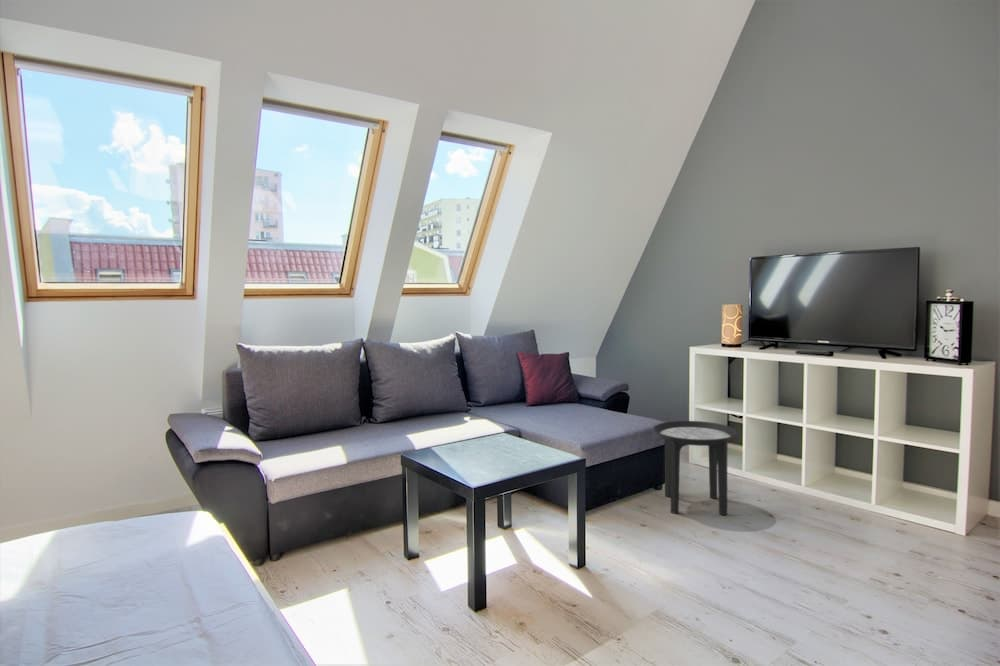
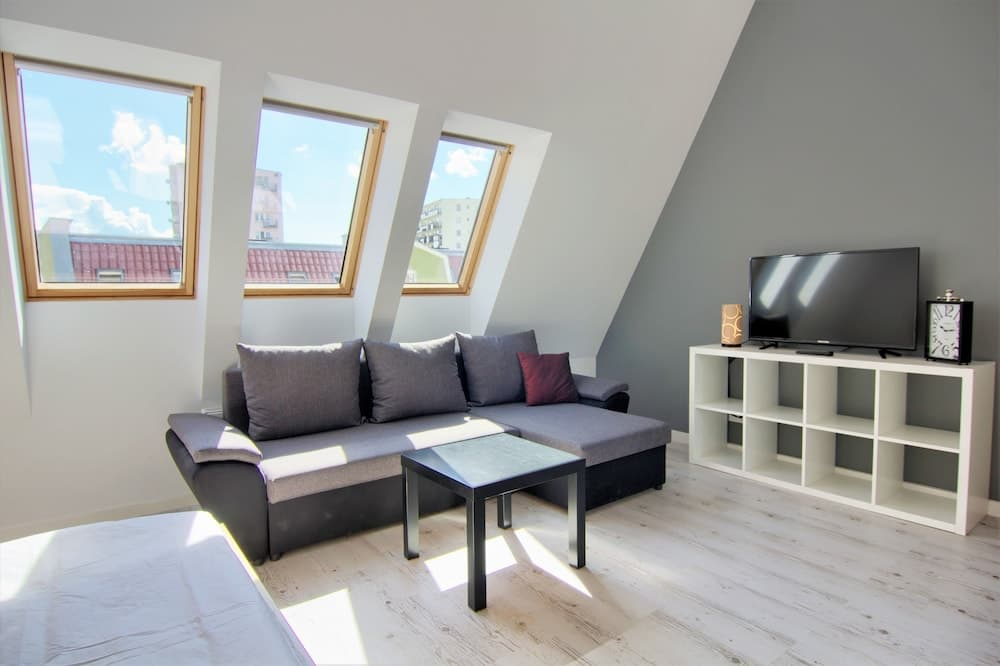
- side table (709, 467)
